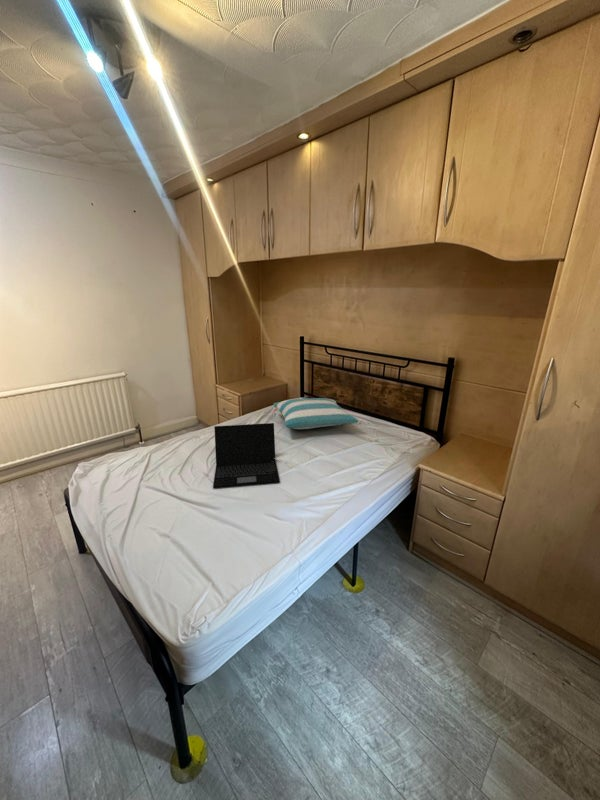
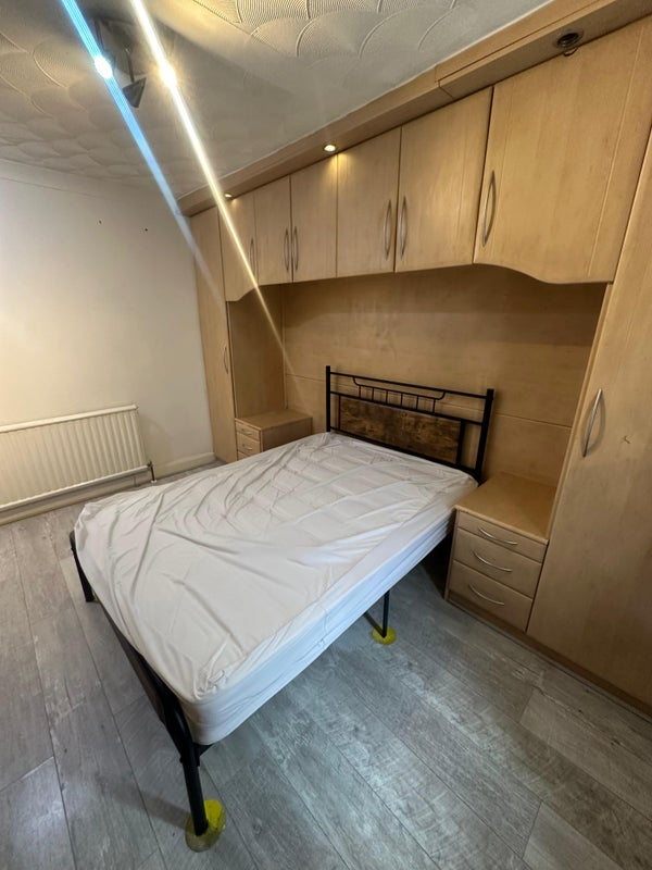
- pillow (312, 412)
- laptop (245, 453)
